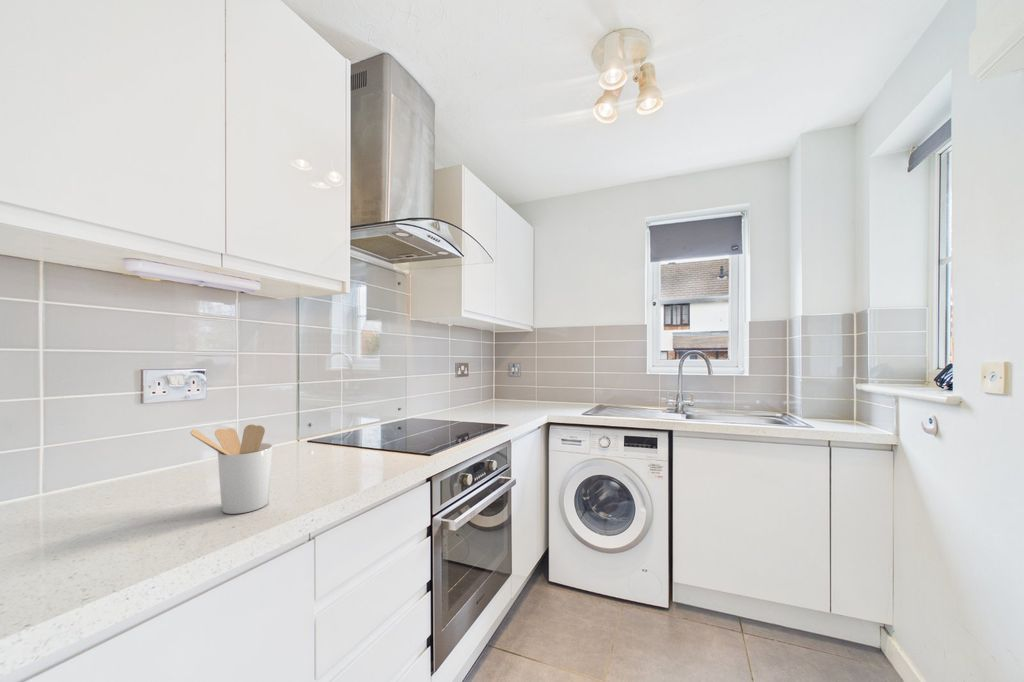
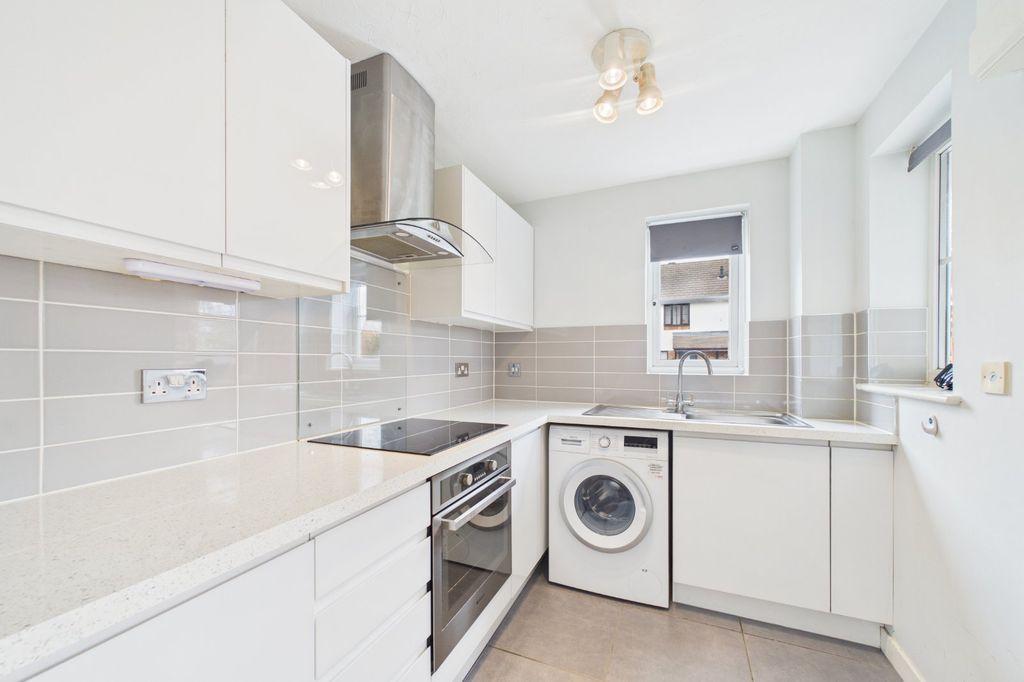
- utensil holder (231, 466)
